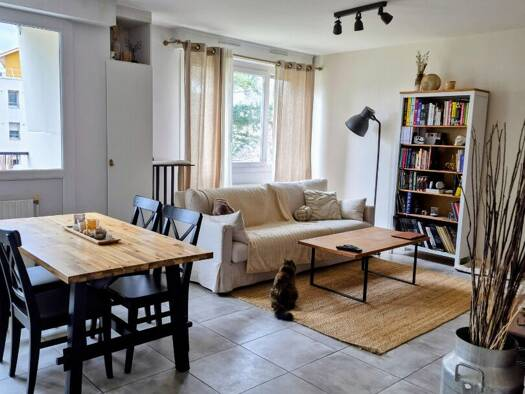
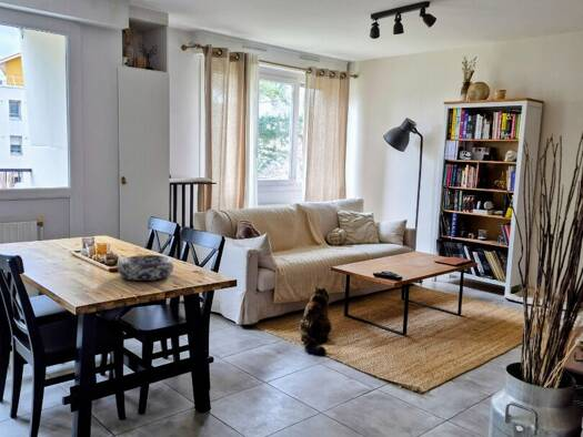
+ decorative bowl (145, 267)
